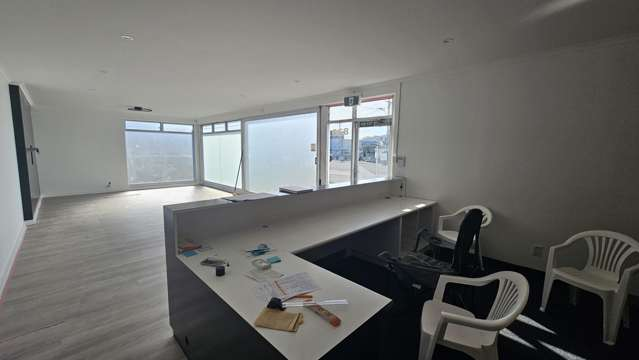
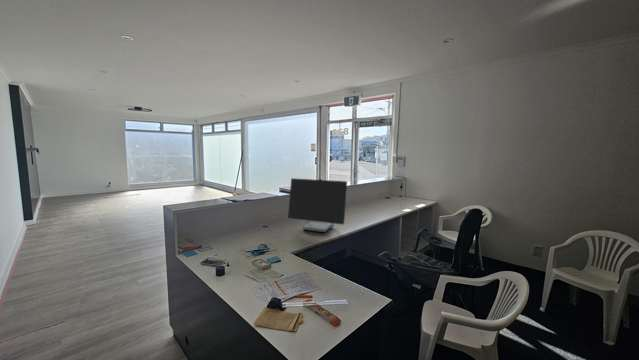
+ computer monitor (317, 204)
